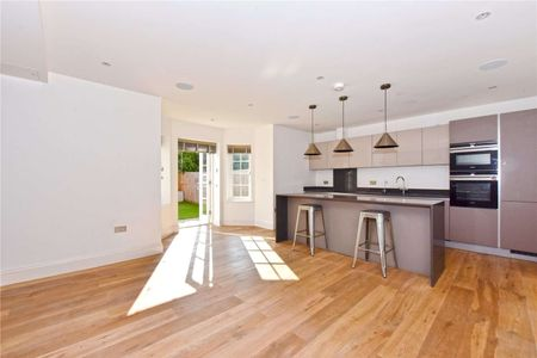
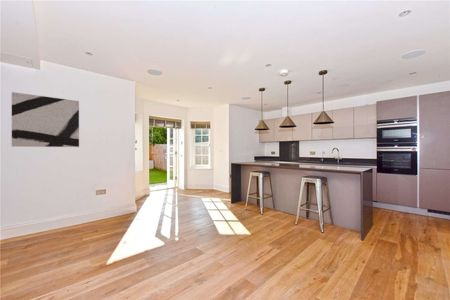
+ wall art (48, 121)
